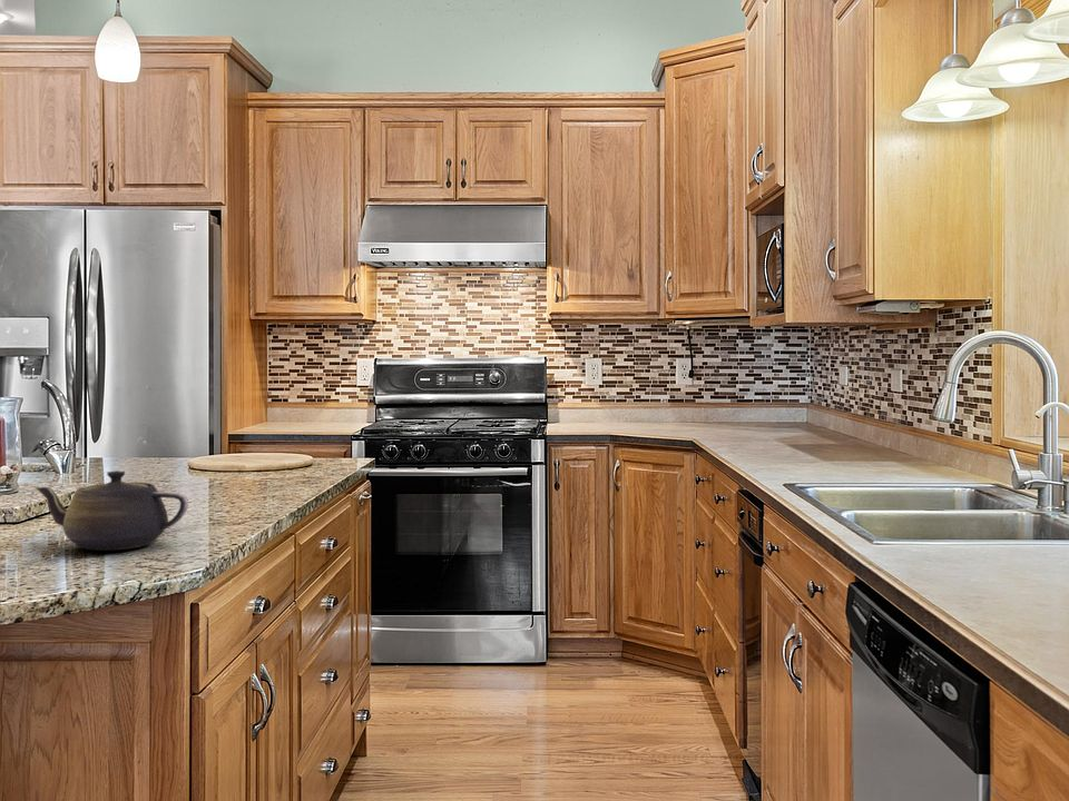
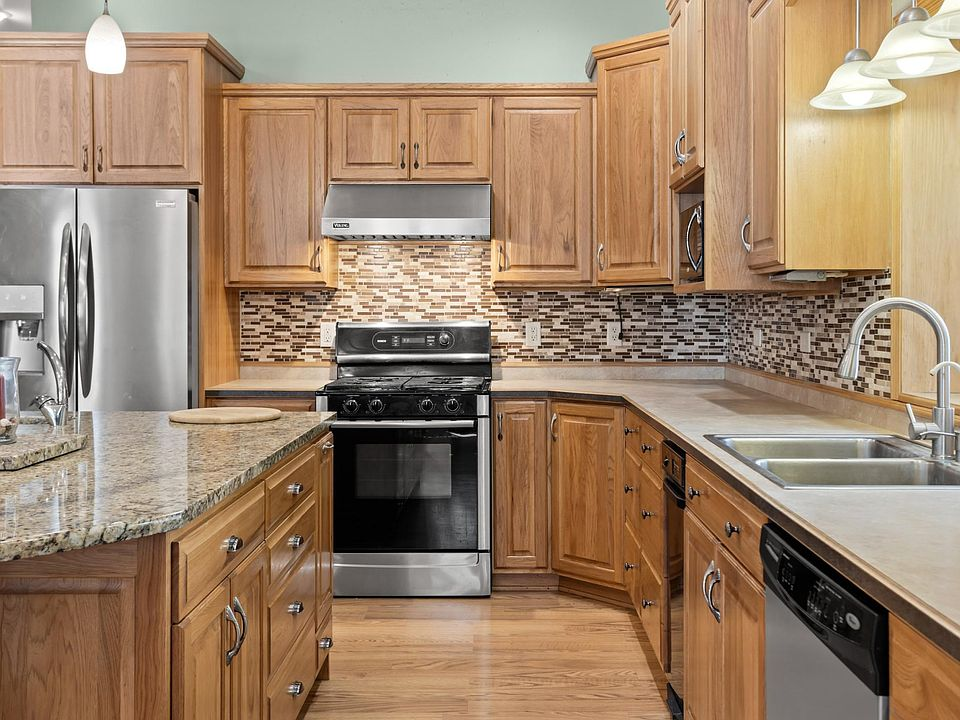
- teapot (111, 507)
